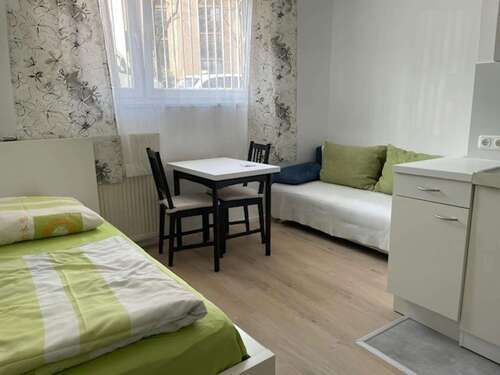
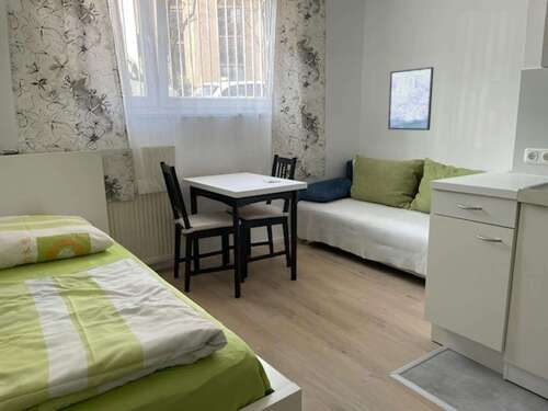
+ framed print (409, 100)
